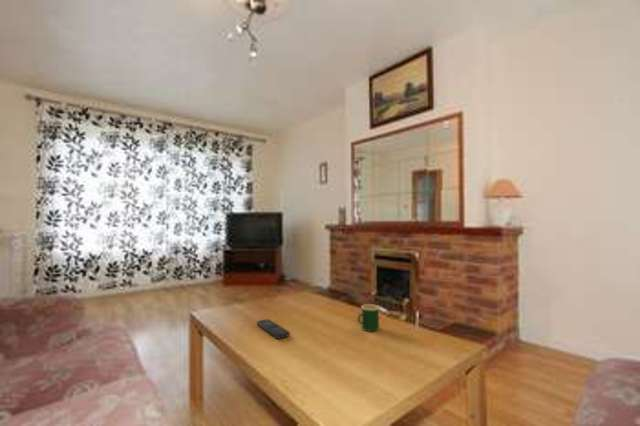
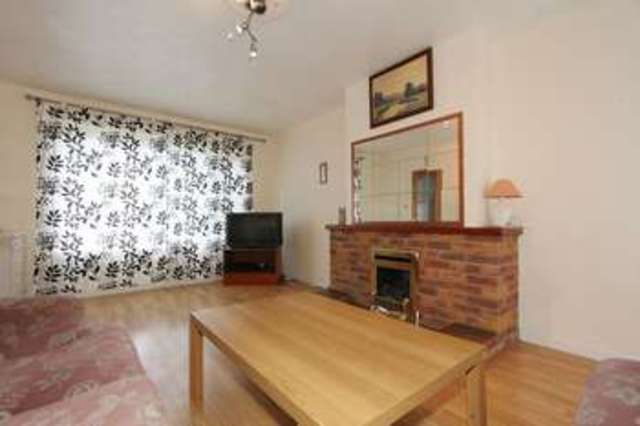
- mug (367, 318)
- remote control (272, 327)
